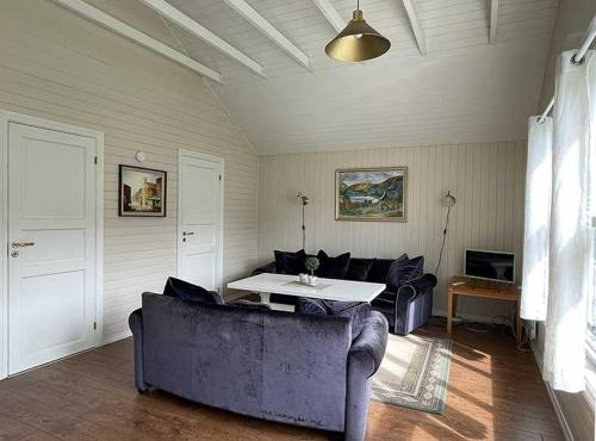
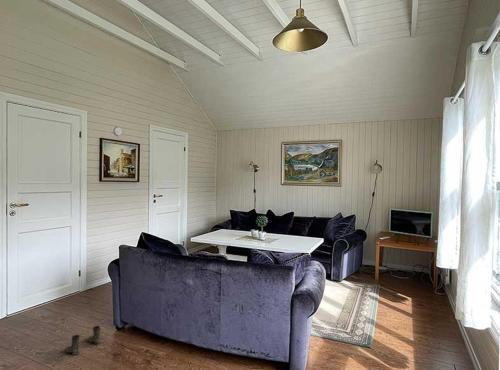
+ boots (79, 336)
